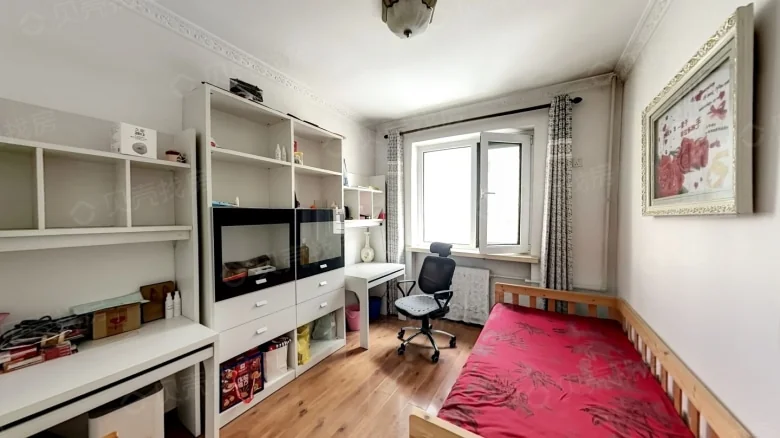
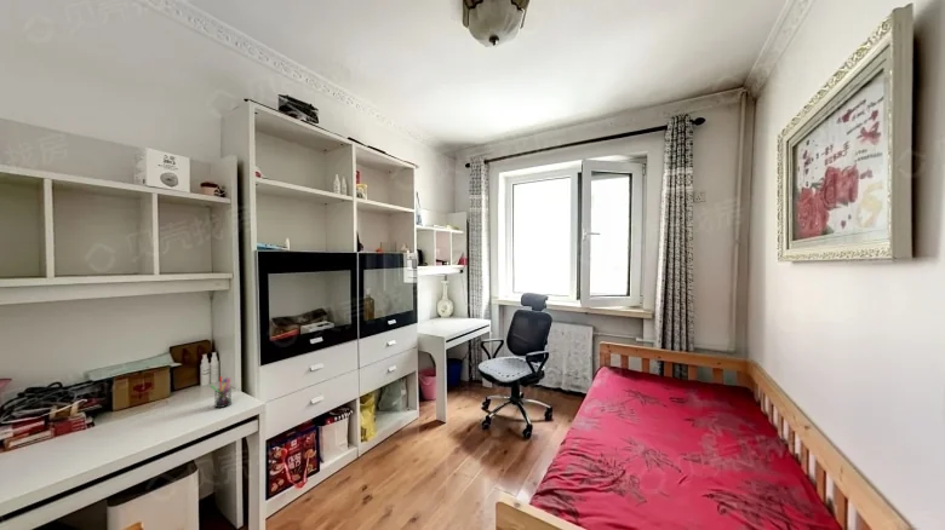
+ pen holder (220, 391)
